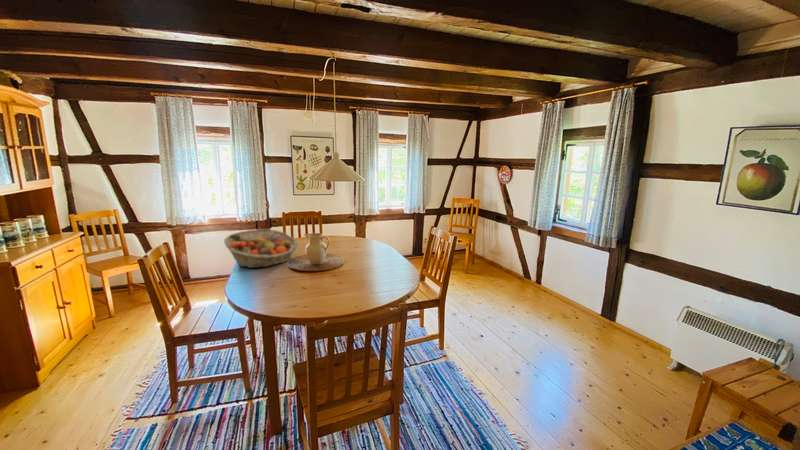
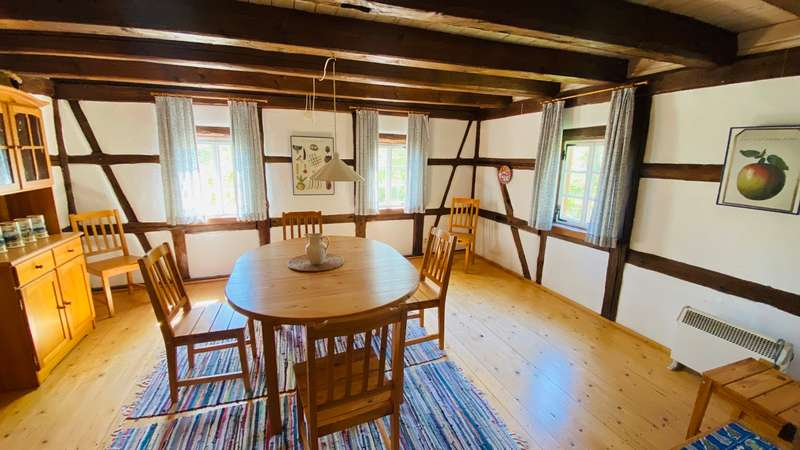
- fruit basket (262, 247)
